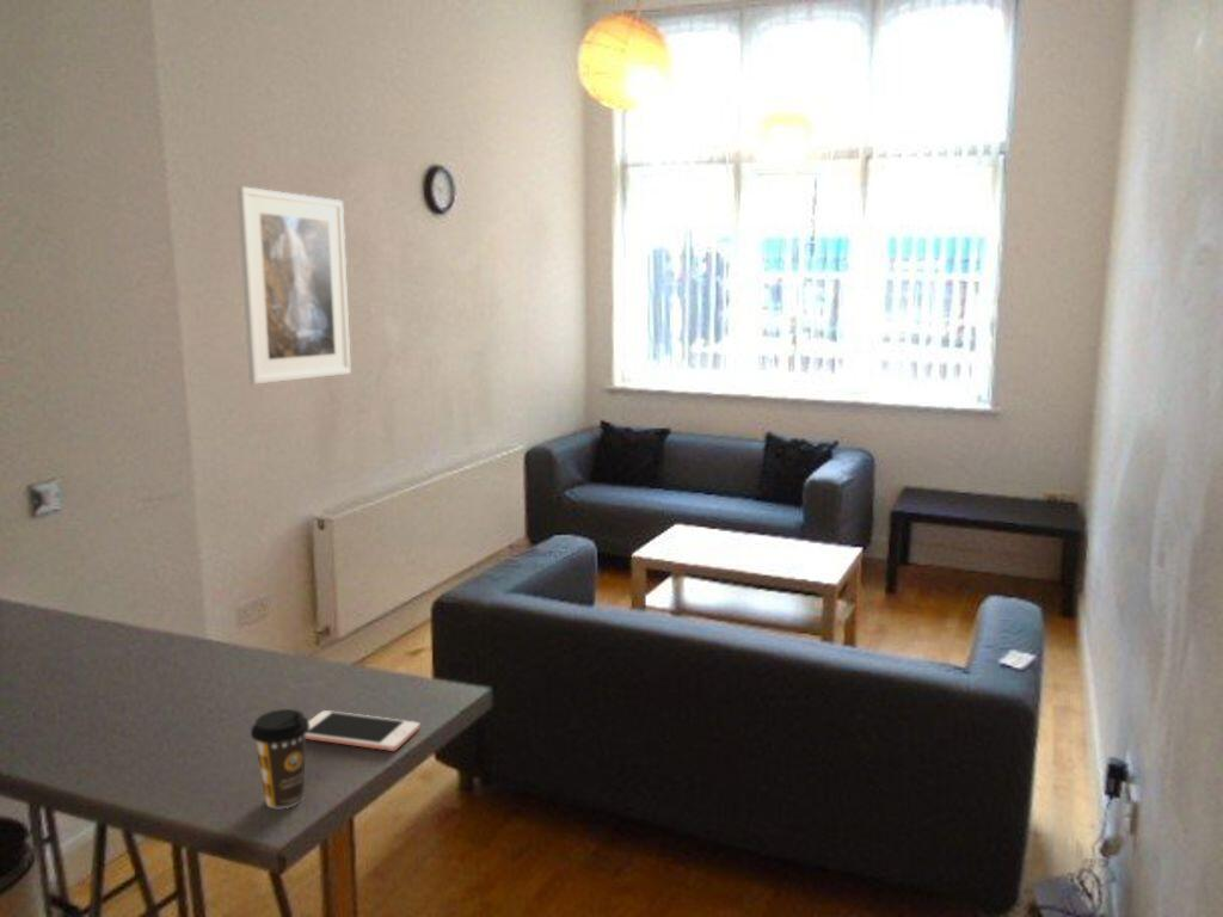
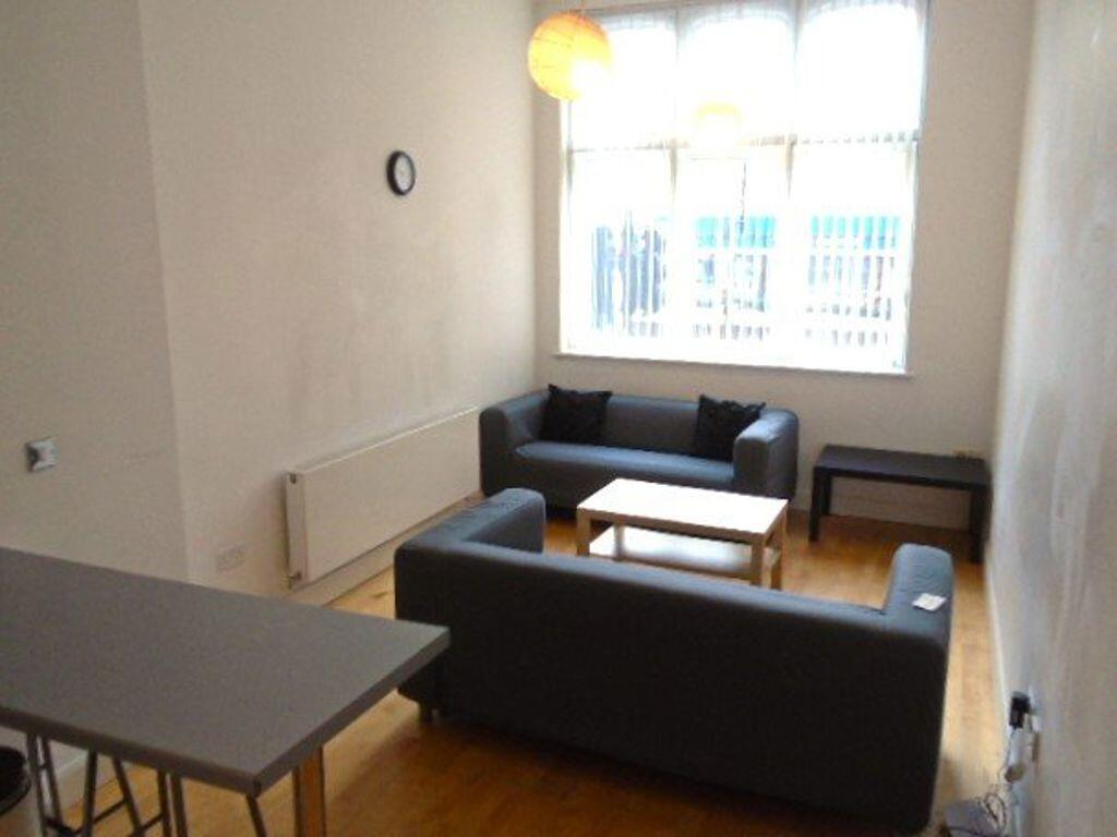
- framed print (299, 288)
- coffee cup (282, 758)
- cell phone (357, 730)
